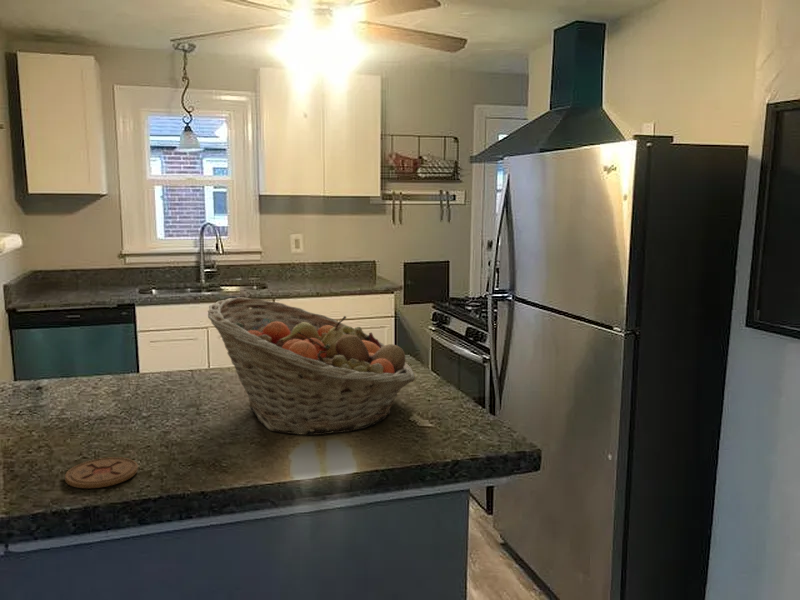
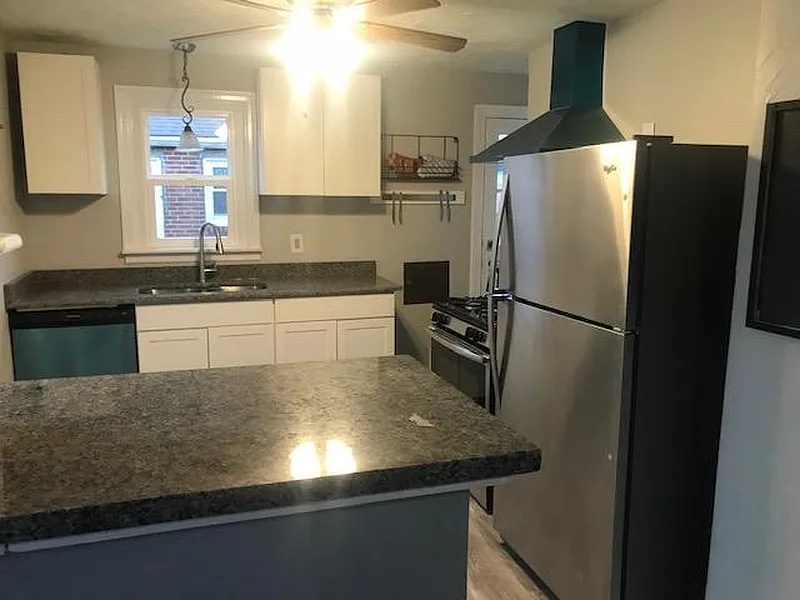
- fruit basket (312, 355)
- coaster (102, 472)
